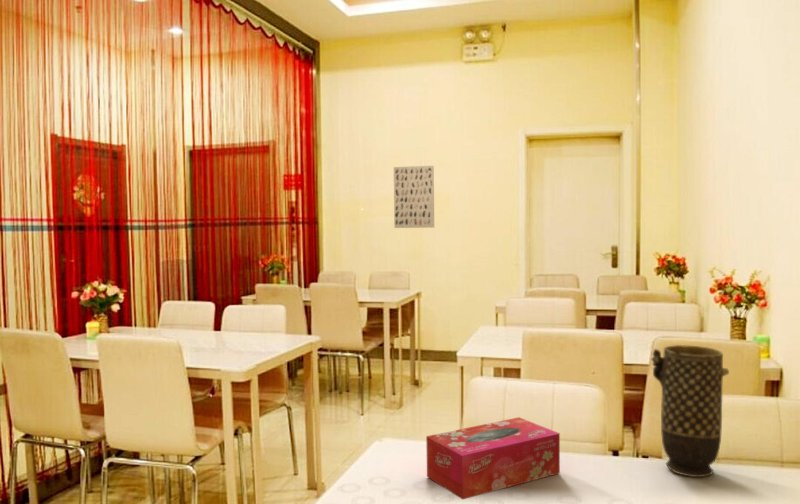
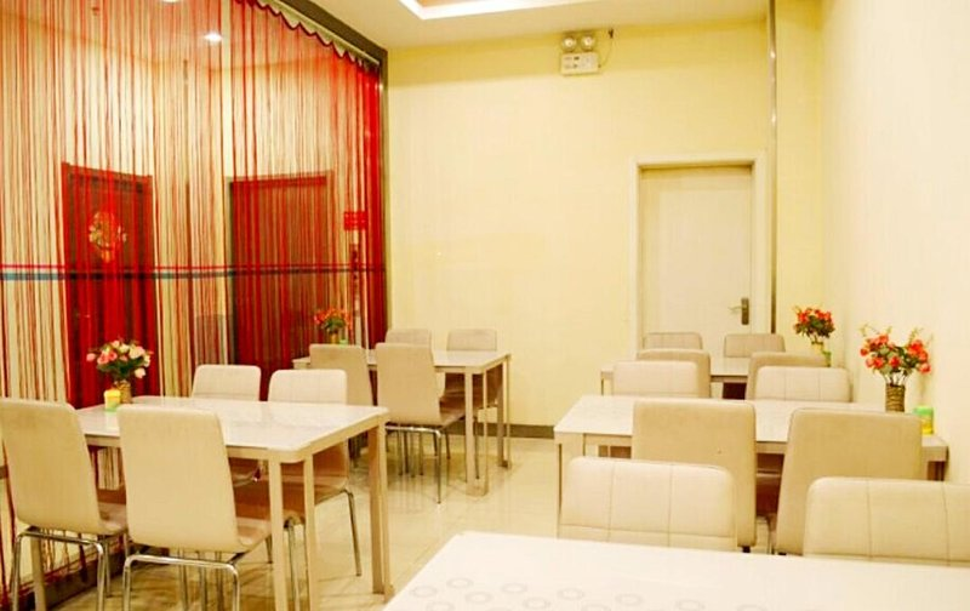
- tissue box (493, 454)
- wall art (413, 197)
- vase (689, 409)
